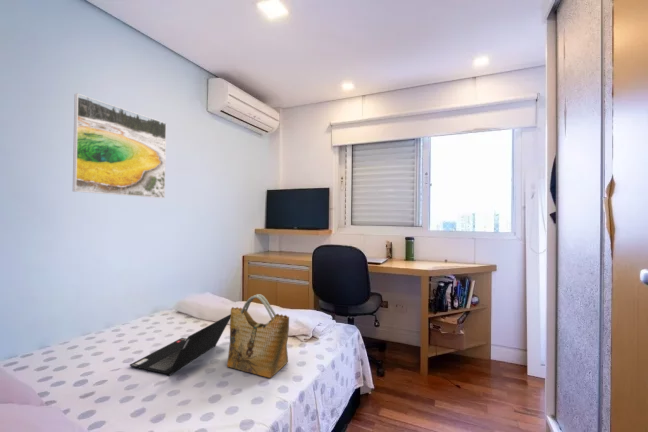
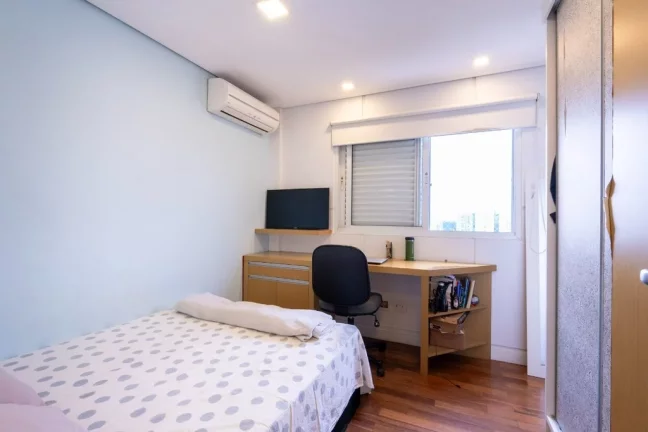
- laptop computer (184, 338)
- grocery bag (259, 329)
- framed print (125, 152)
